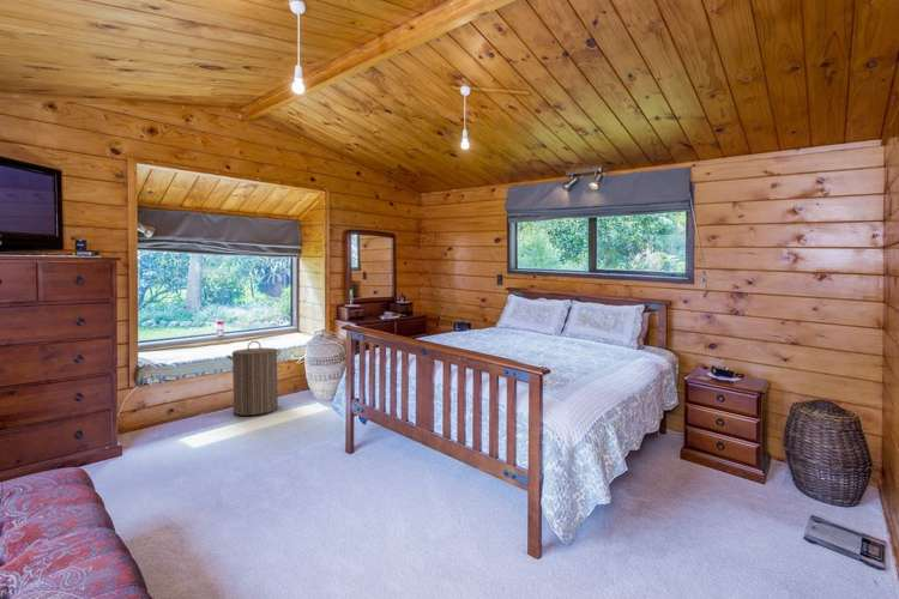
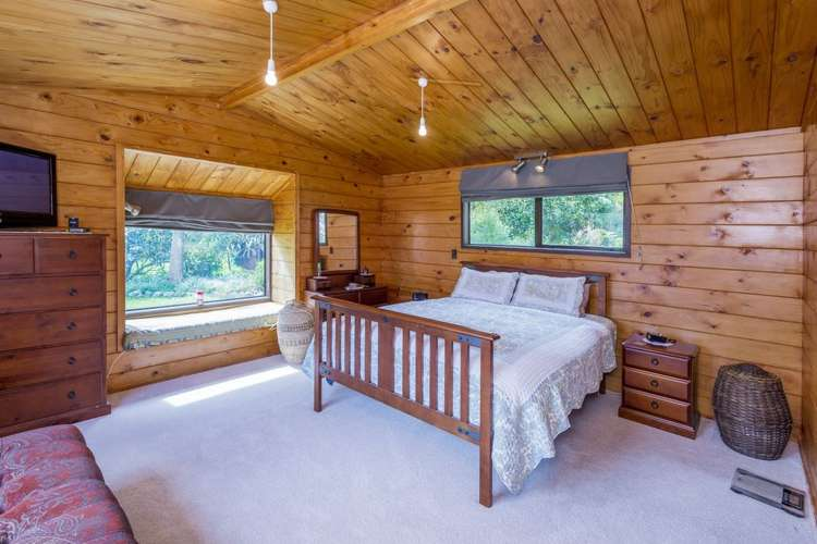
- laundry hamper (255, 375)
